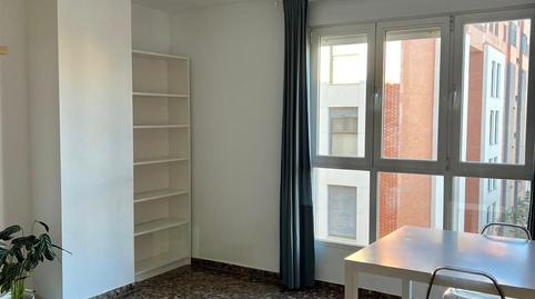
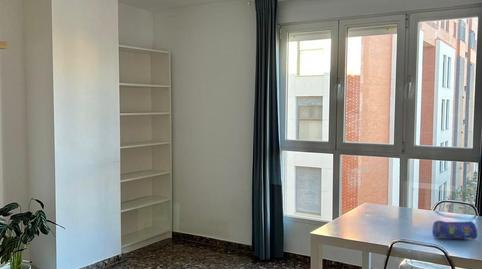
+ pencil case (454, 229)
